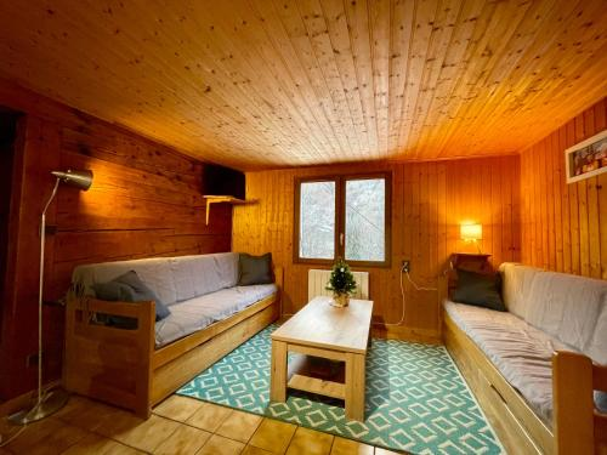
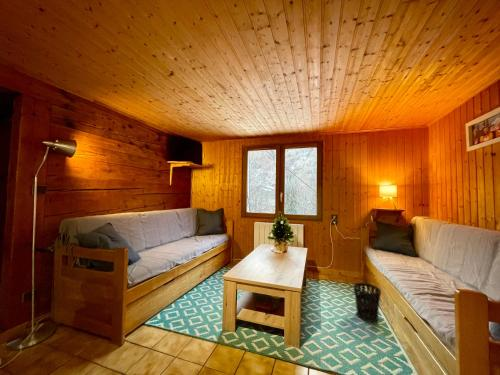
+ wastebasket (366, 302)
